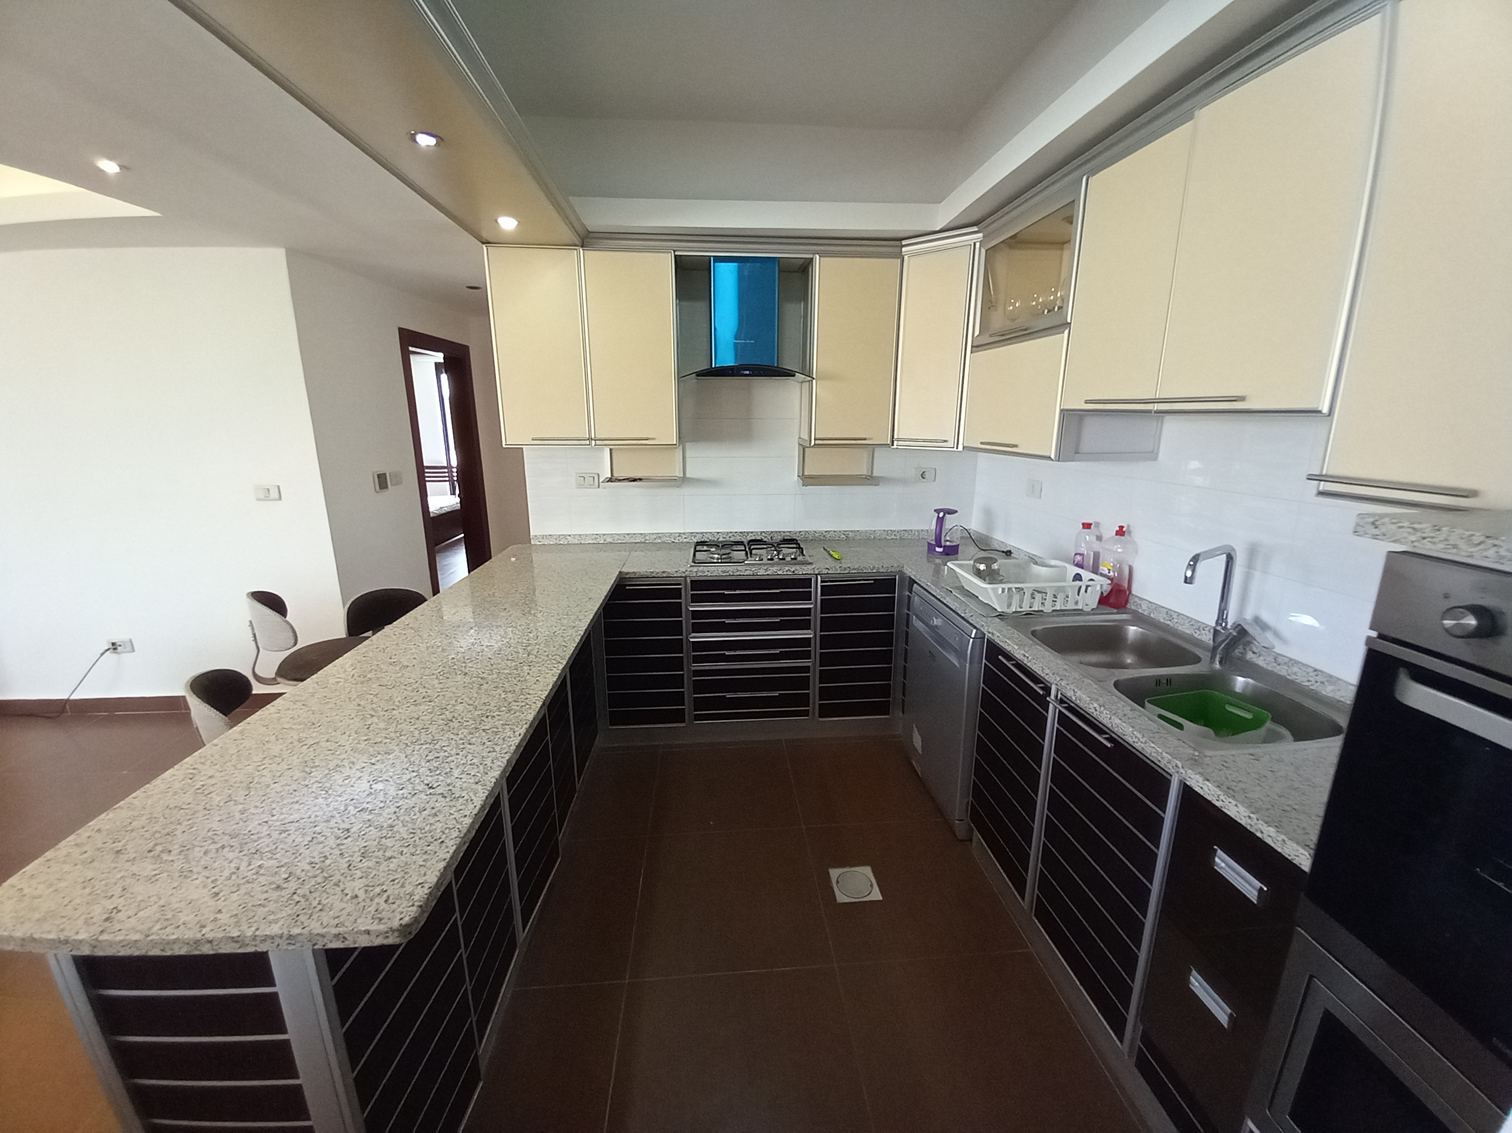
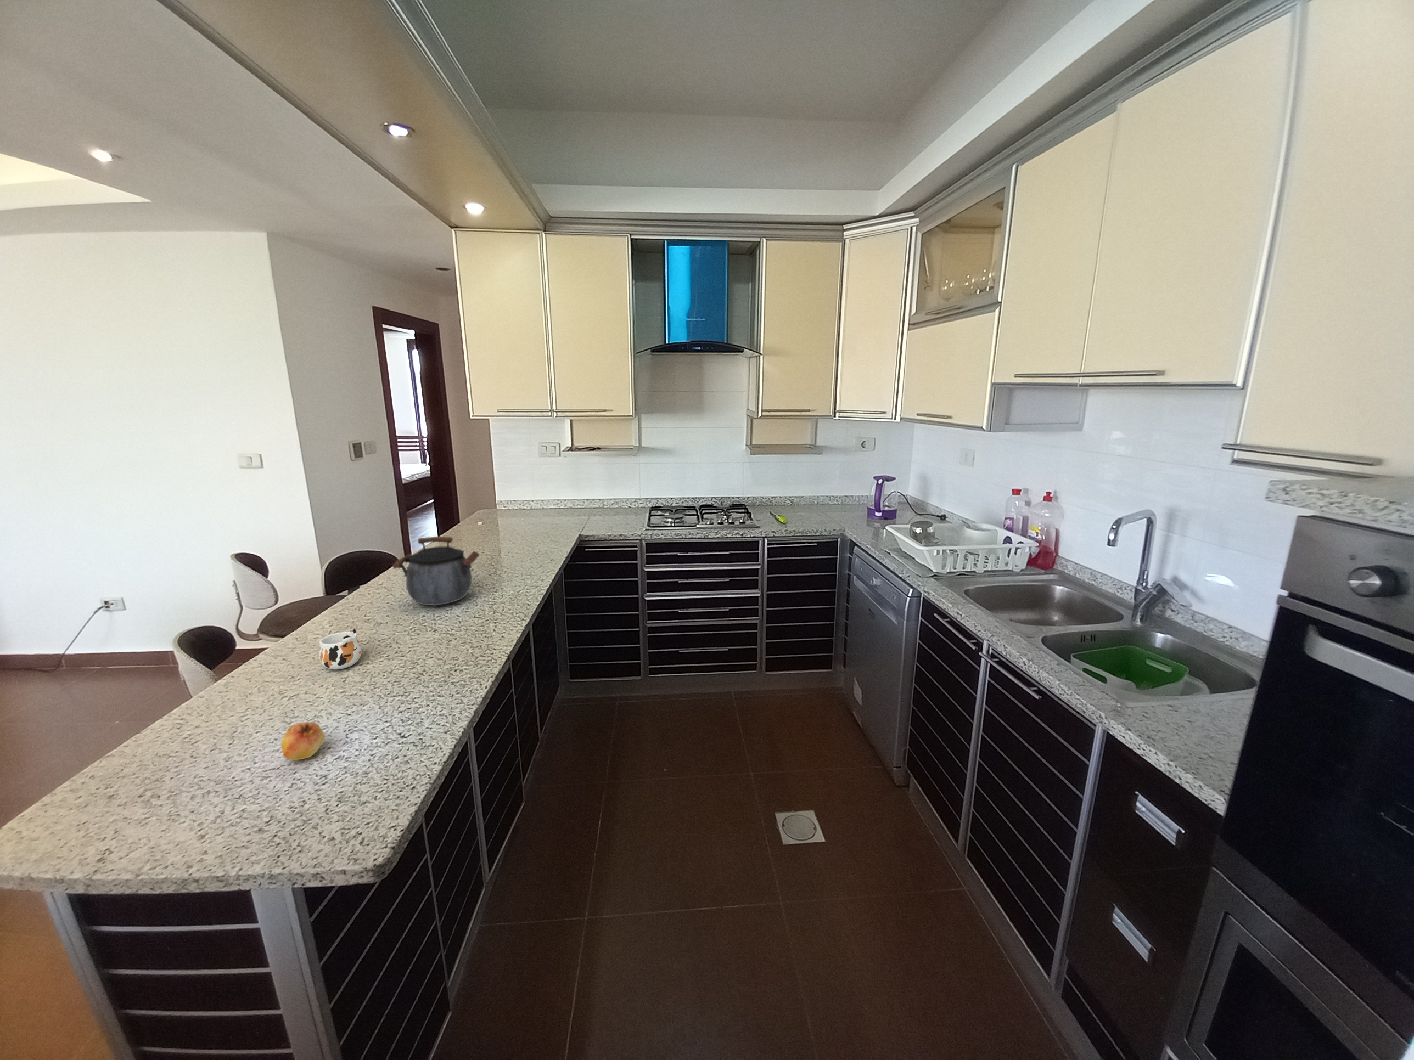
+ mug (342, 647)
+ kettle (439, 569)
+ fruit (303, 738)
